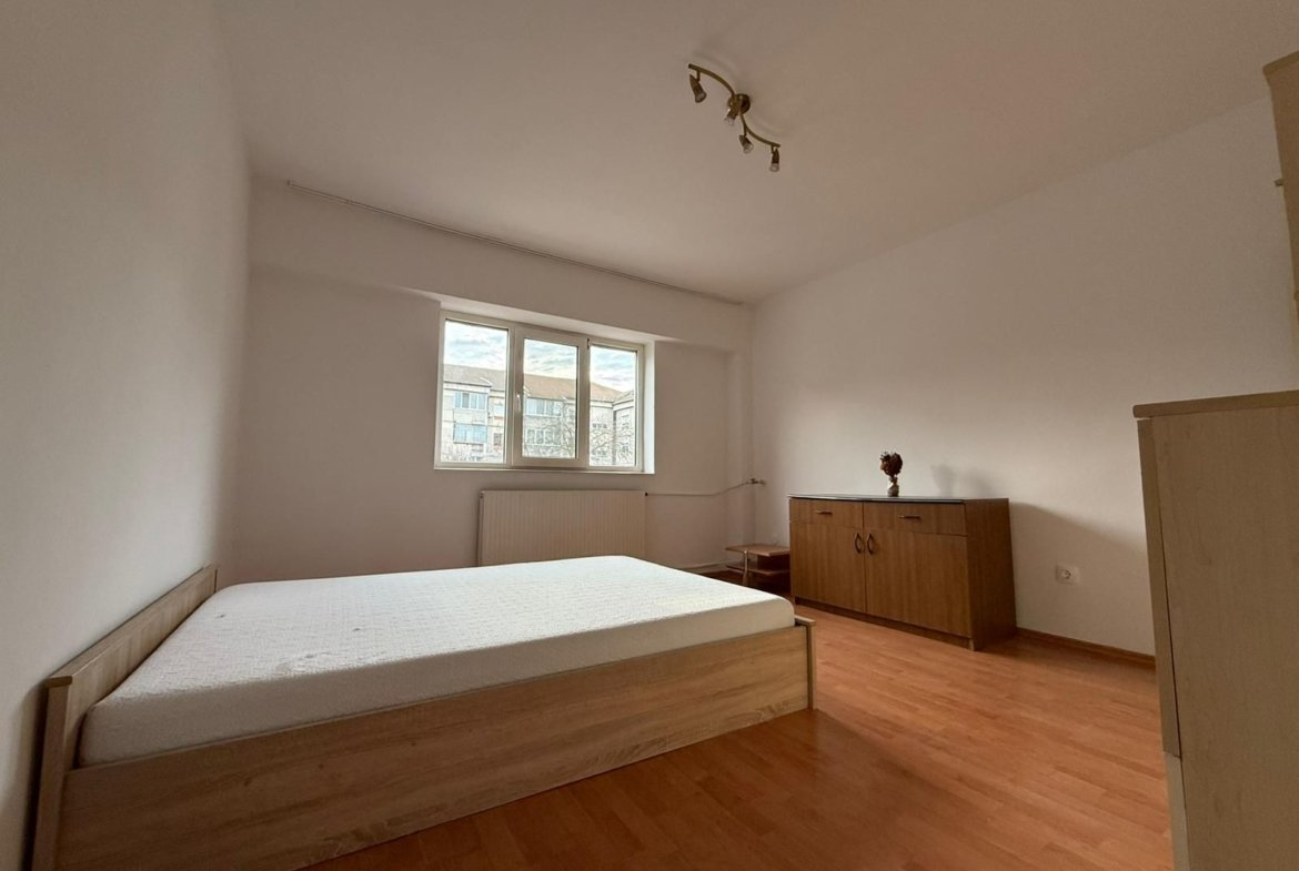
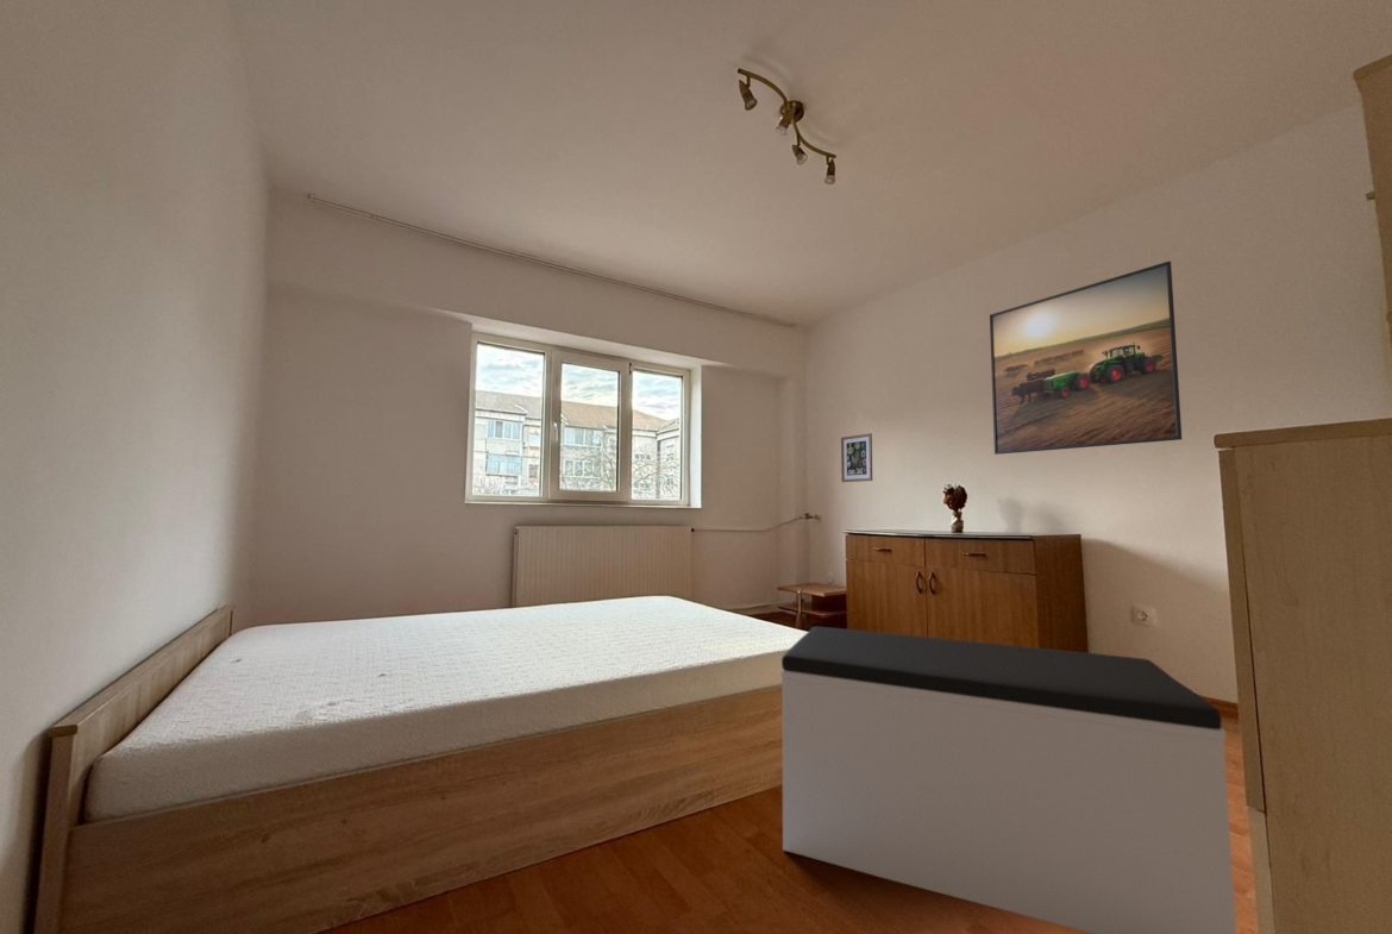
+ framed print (1072, 368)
+ bench (967, 752)
+ wall art (855, 458)
